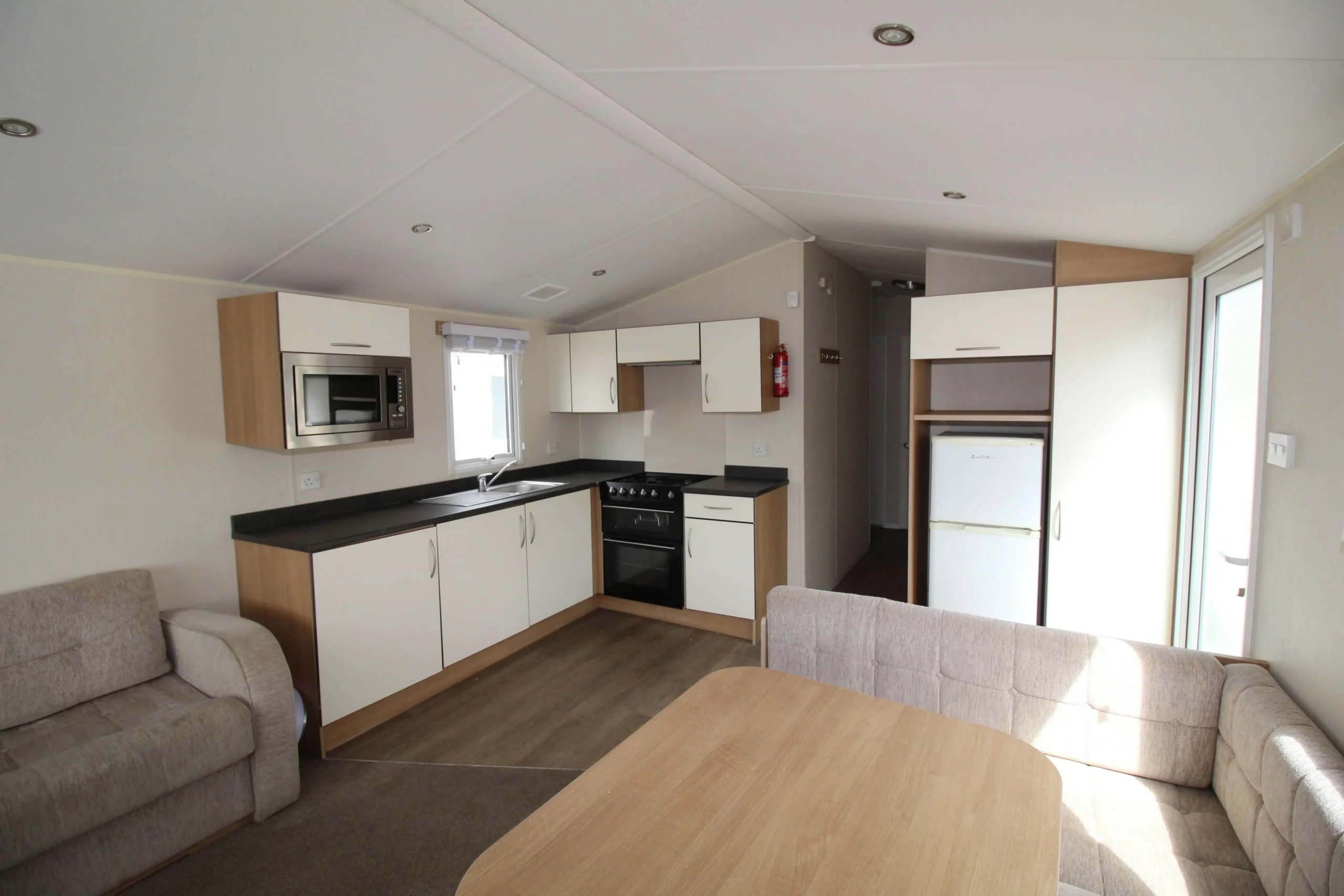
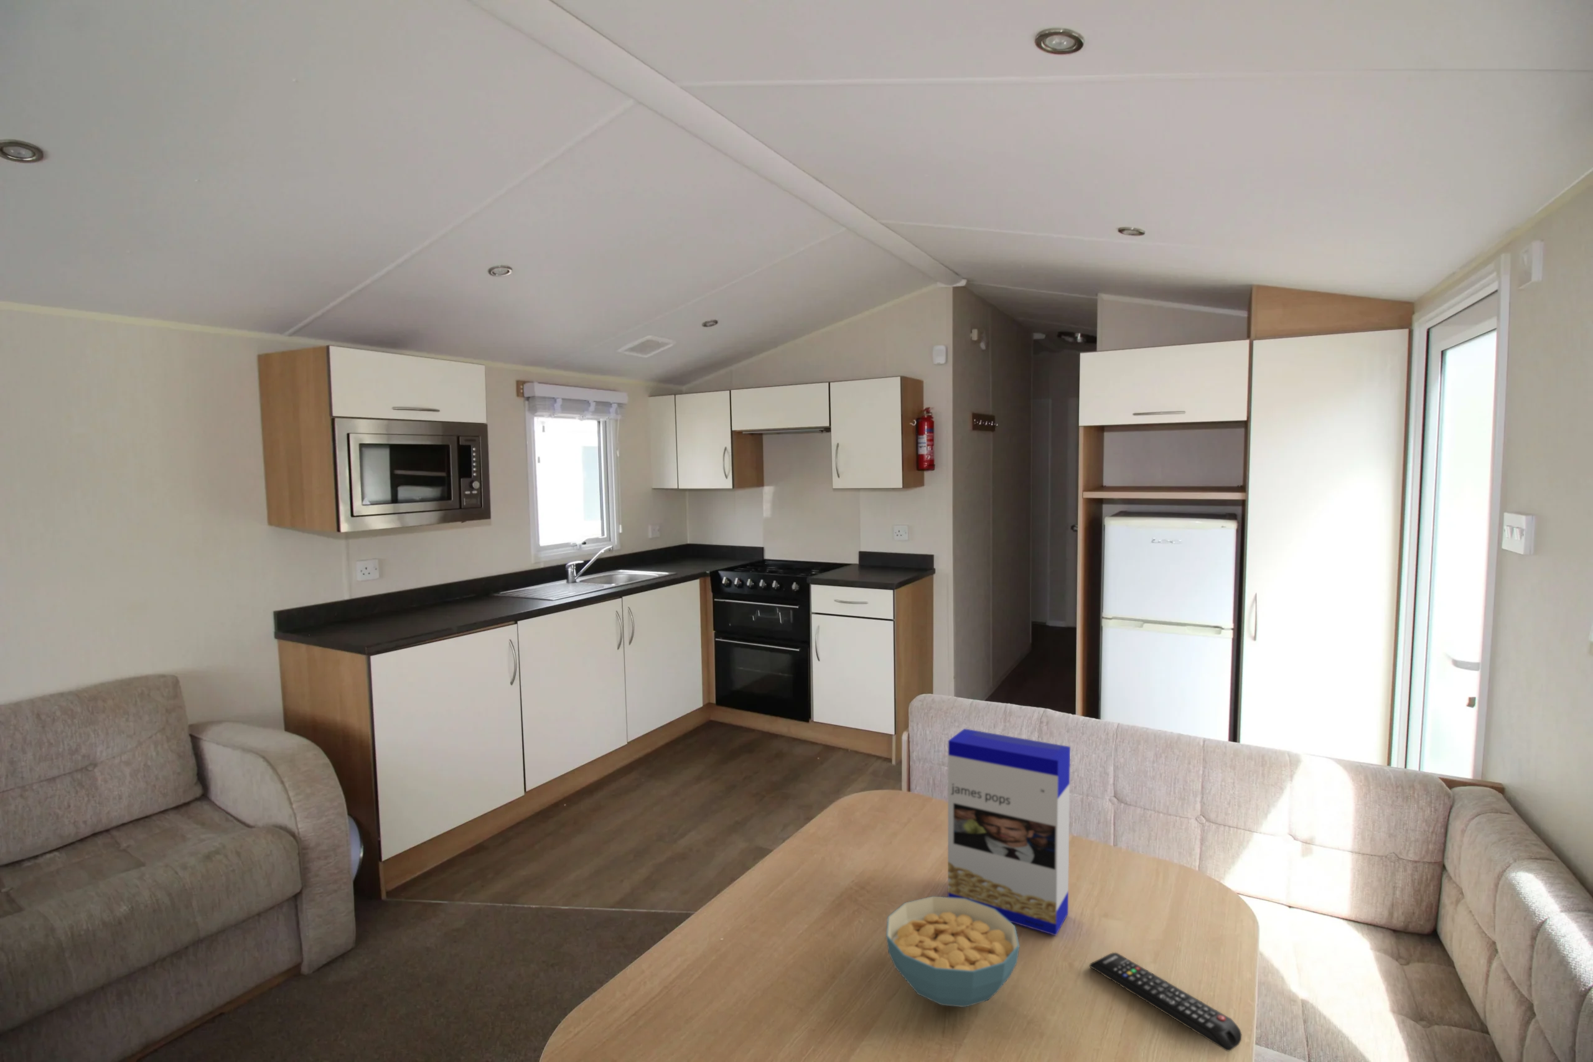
+ cereal bowl (951, 961)
+ cereal box (1007, 826)
+ remote control (1160, 996)
